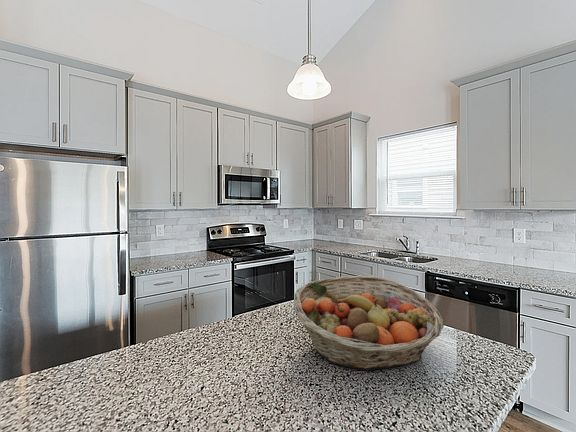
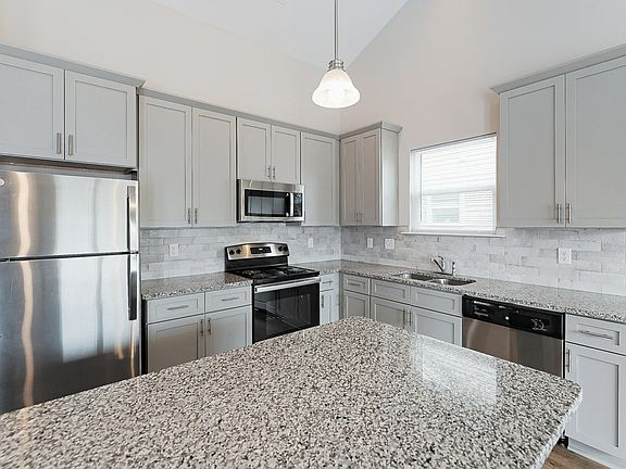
- fruit basket (365, 317)
